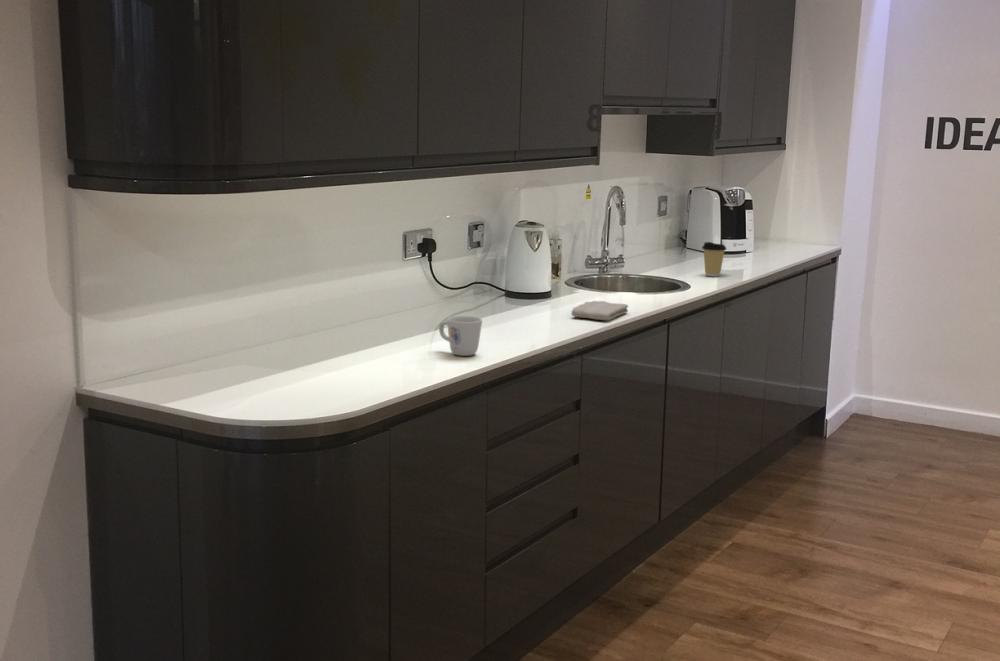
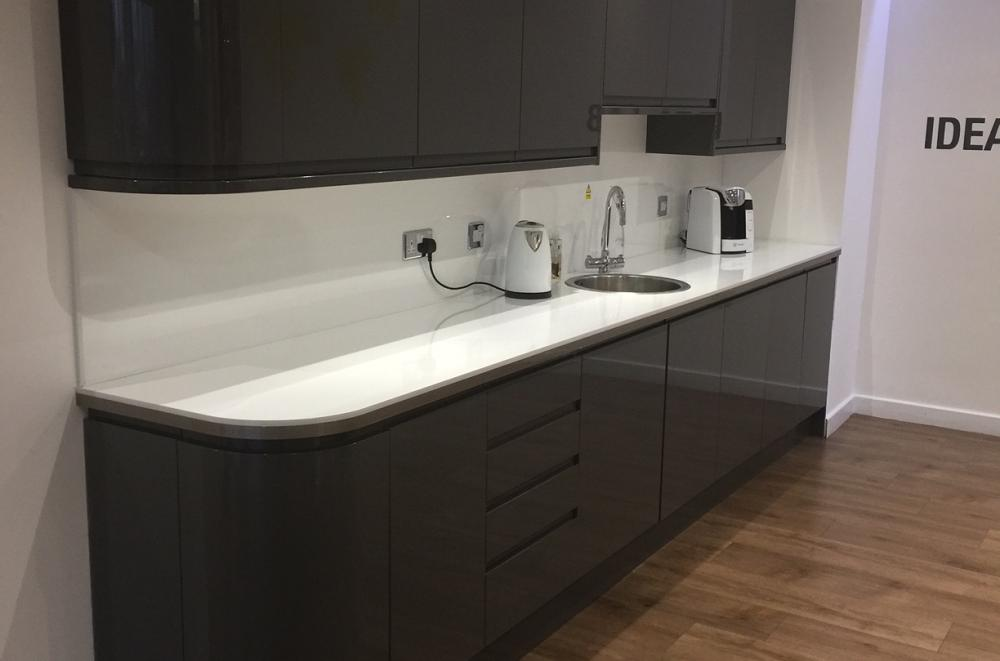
- coffee cup (713, 259)
- mug (458, 335)
- washcloth (600, 309)
